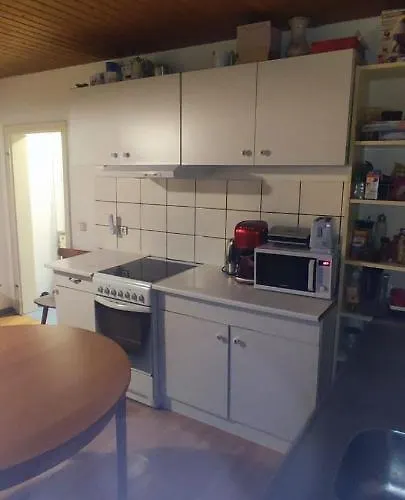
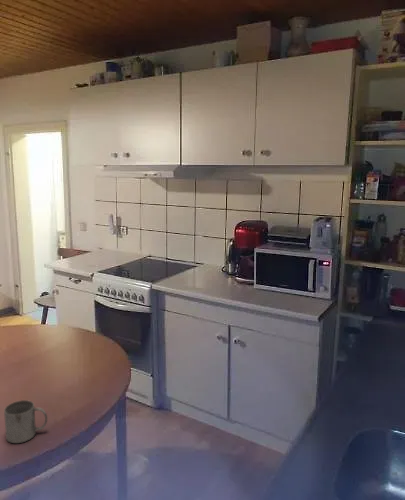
+ mug (26, 420)
